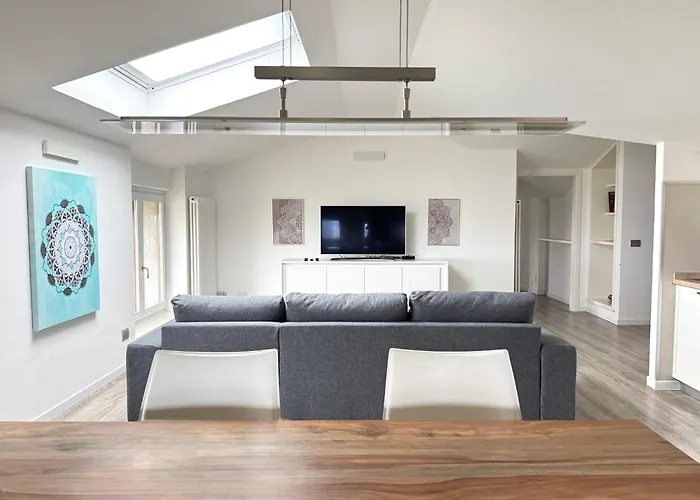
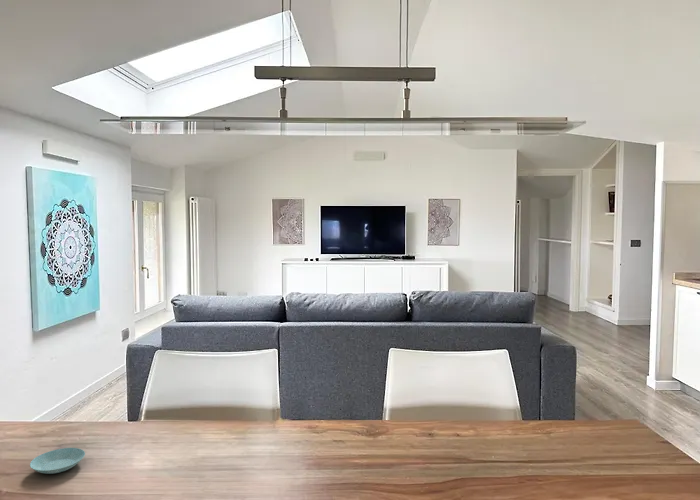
+ saucer (58, 462)
